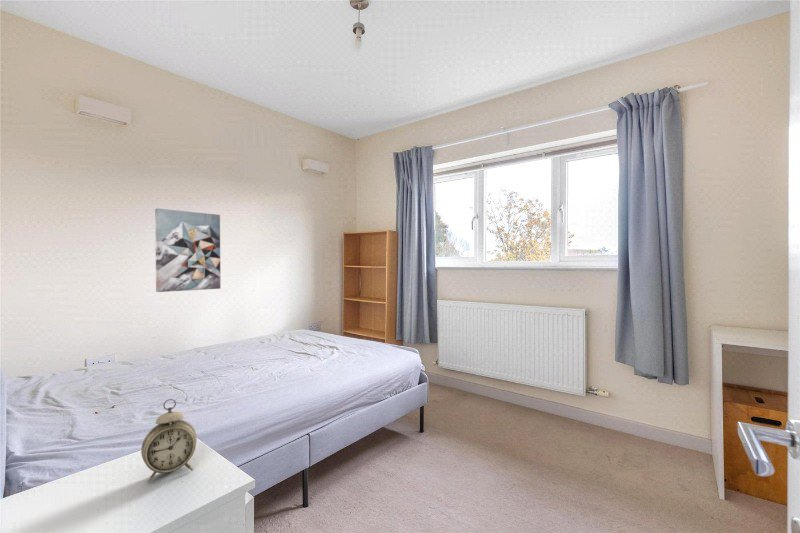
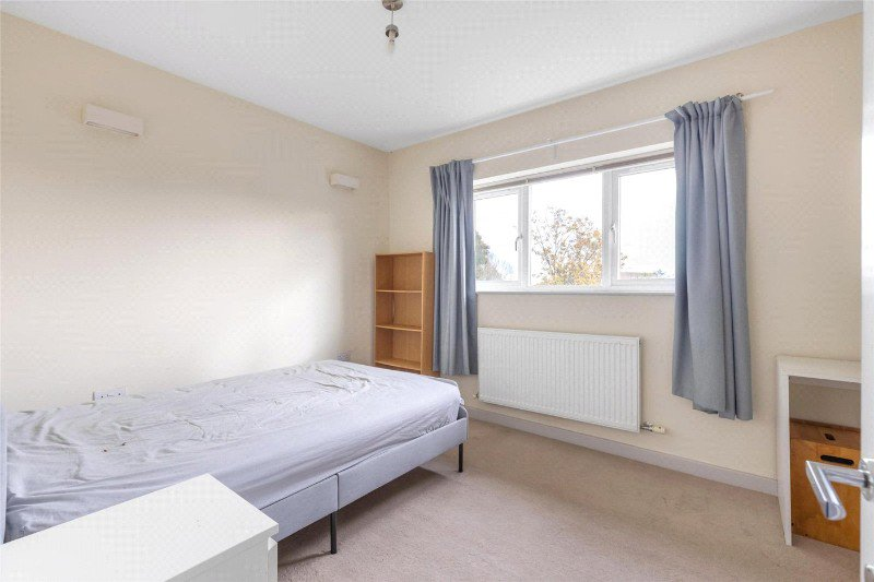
- alarm clock (170, 436)
- wall art (189, 251)
